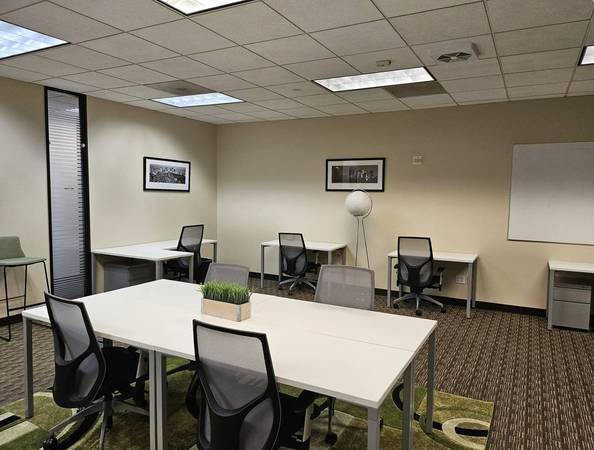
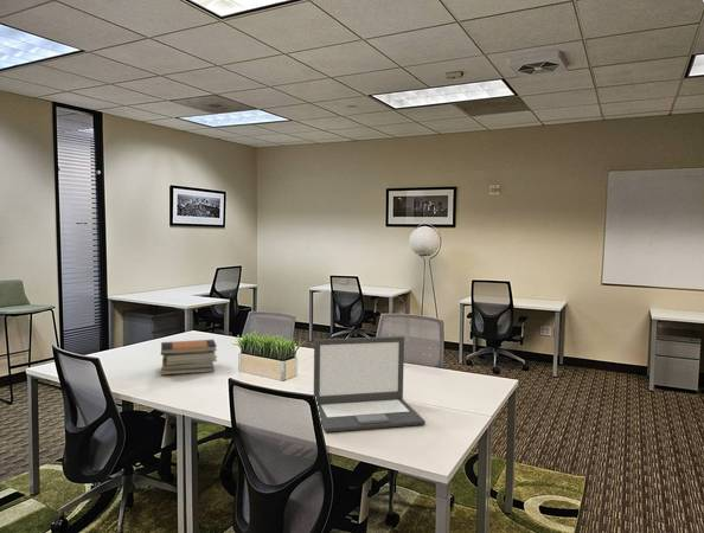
+ laptop (367, 380)
+ book stack (188, 357)
